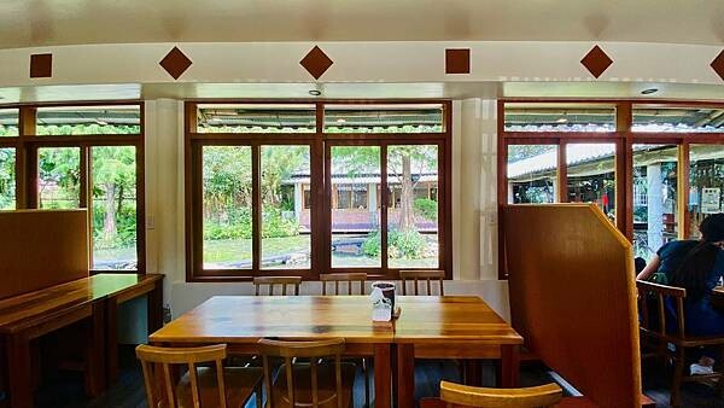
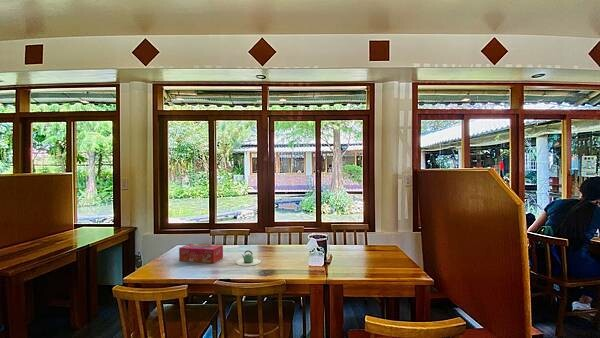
+ teapot (248, 256)
+ tissue box (201, 252)
